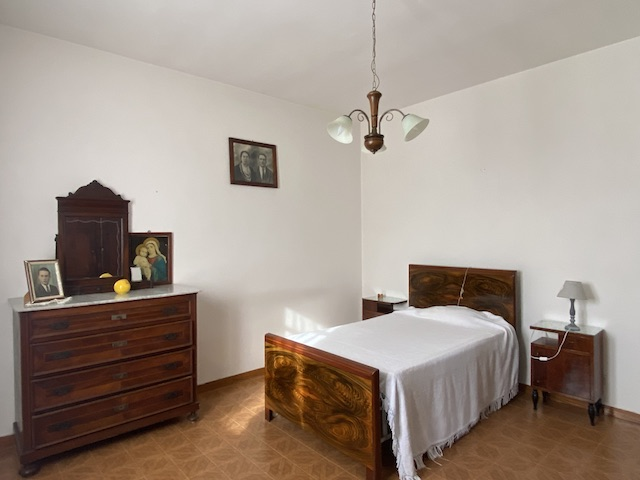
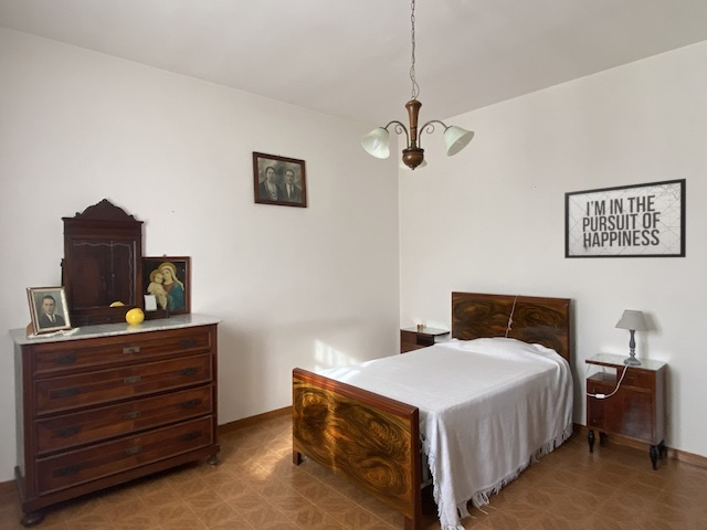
+ mirror (620, 222)
